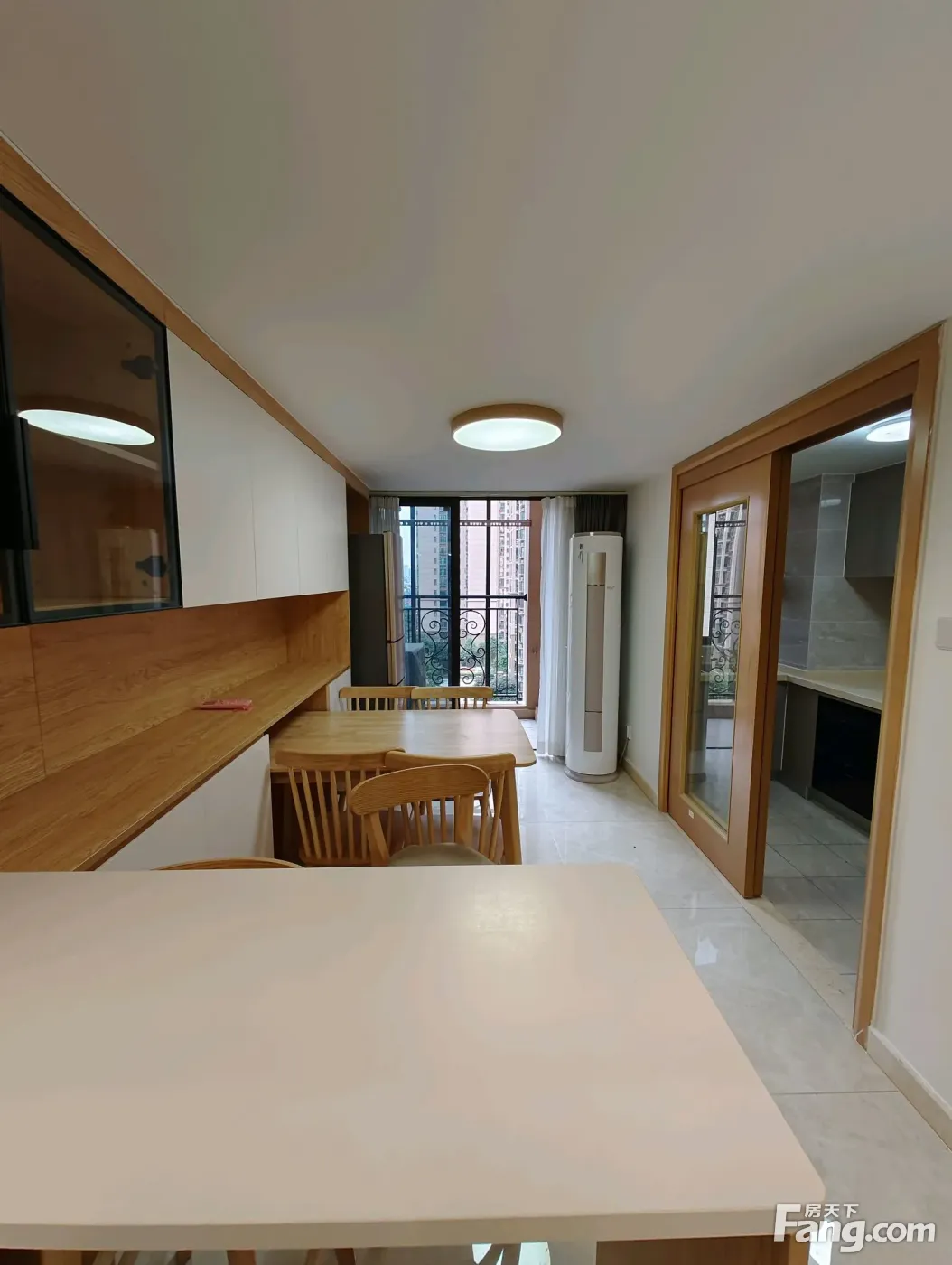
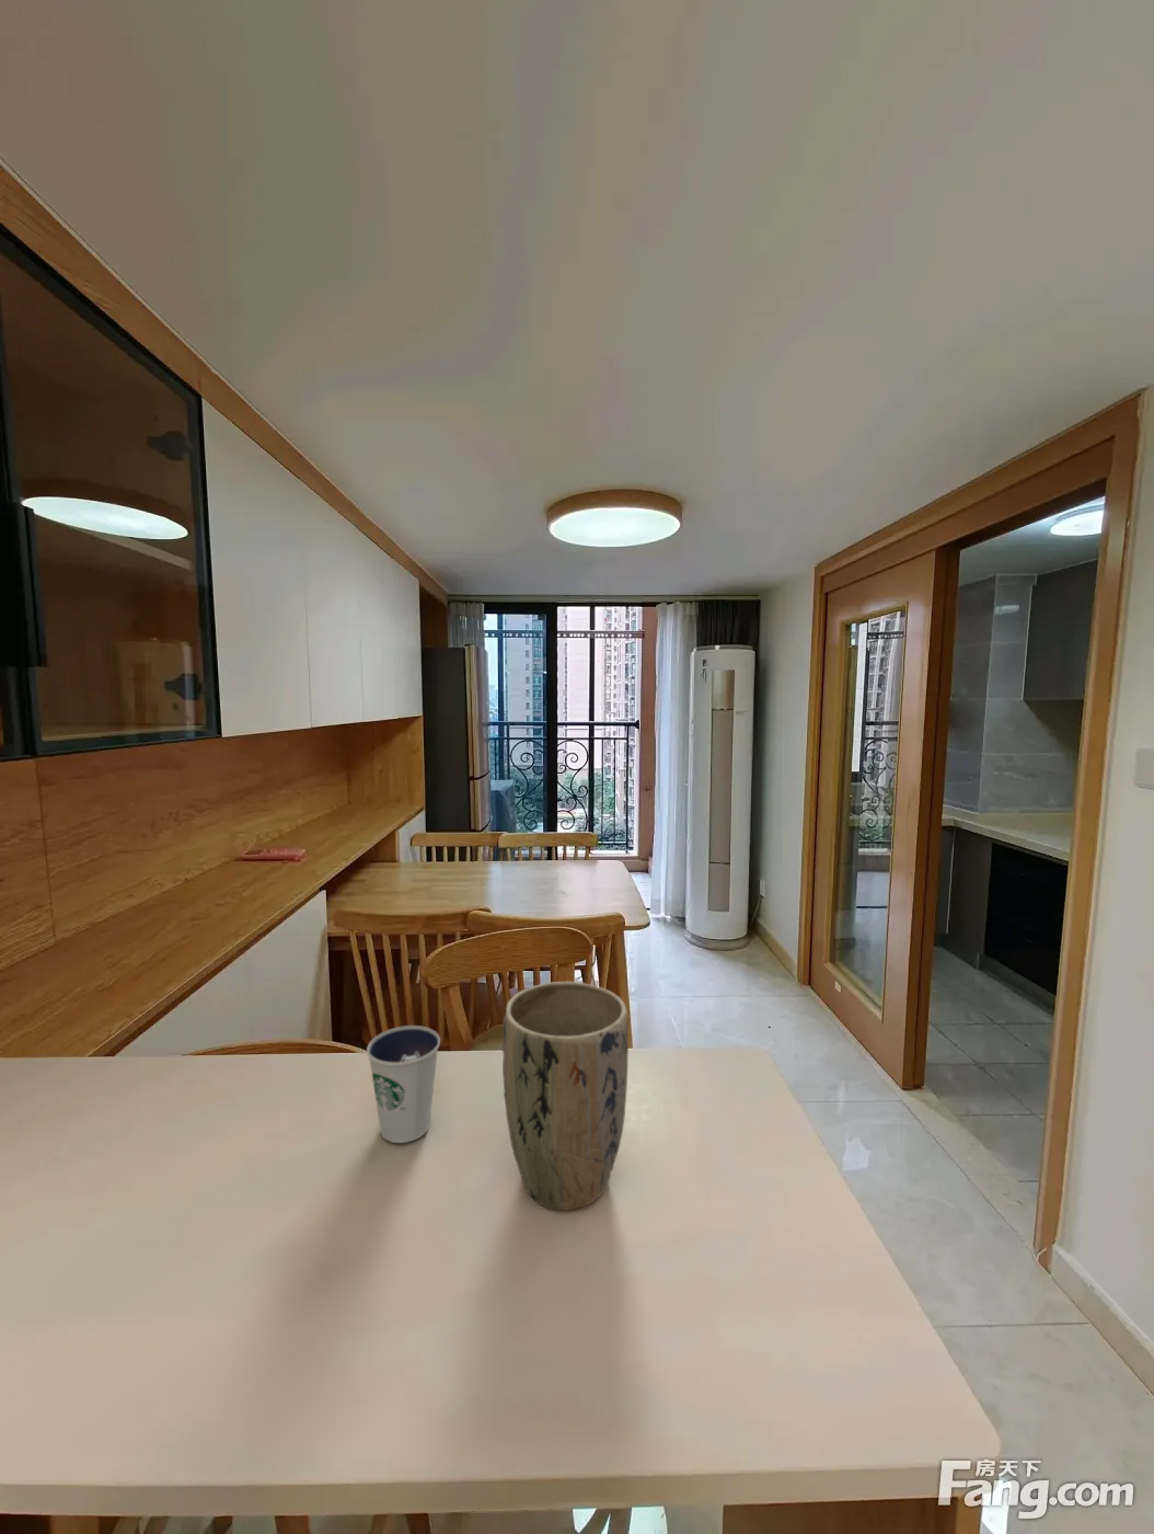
+ dixie cup (404, 1085)
+ plant pot (565, 1093)
